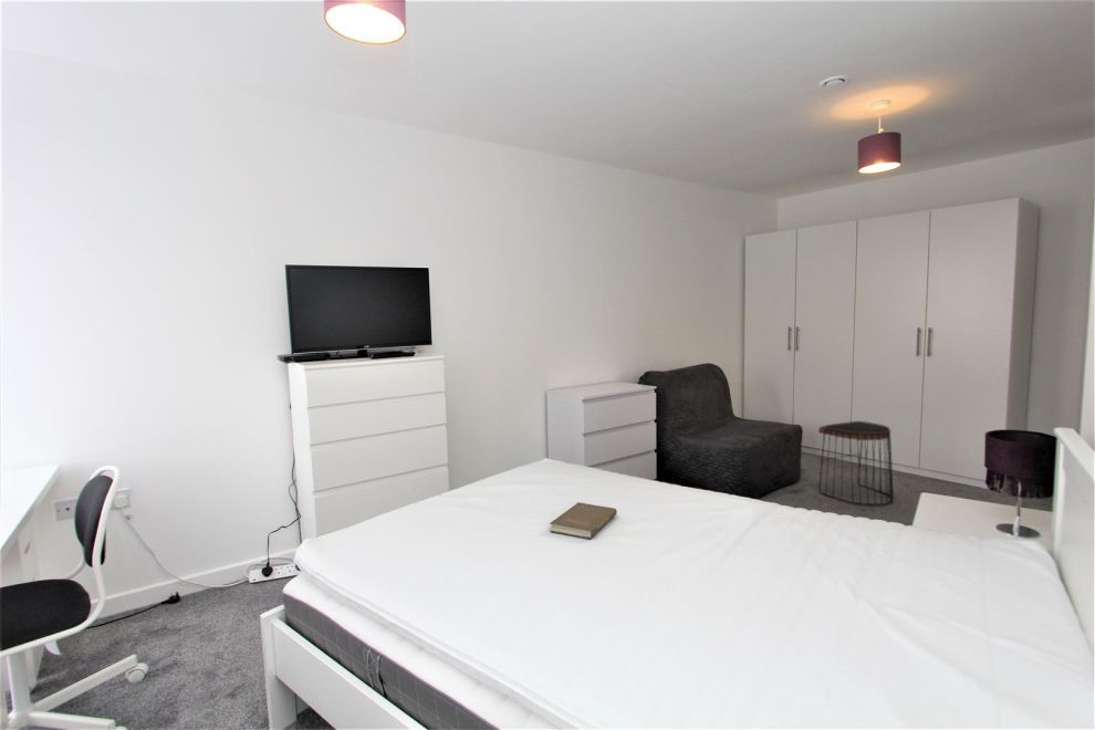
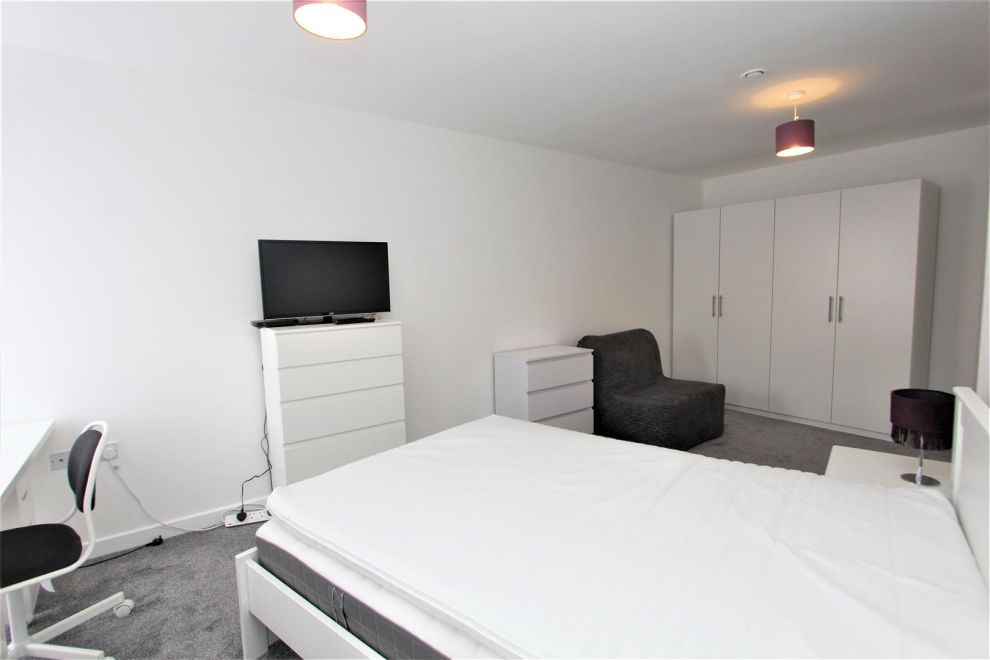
- stool (859, 460)
- book (584, 519)
